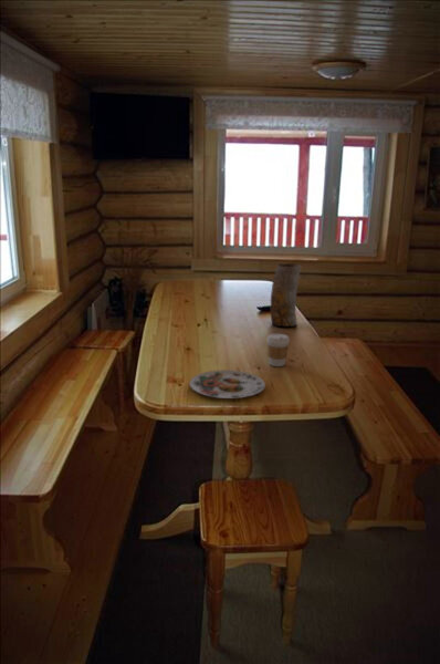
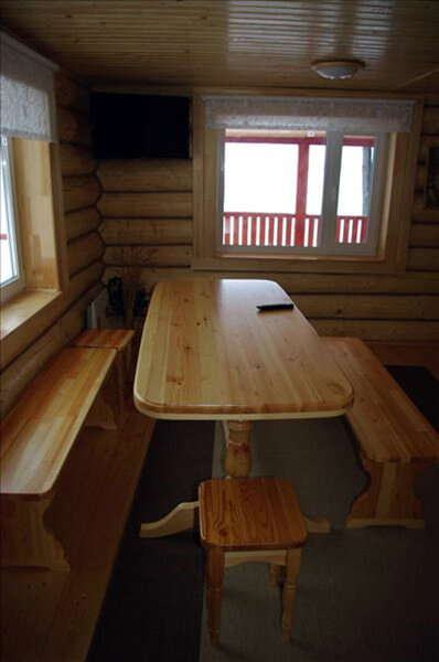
- coffee cup (277, 350)
- plate (227, 384)
- vase (284, 294)
